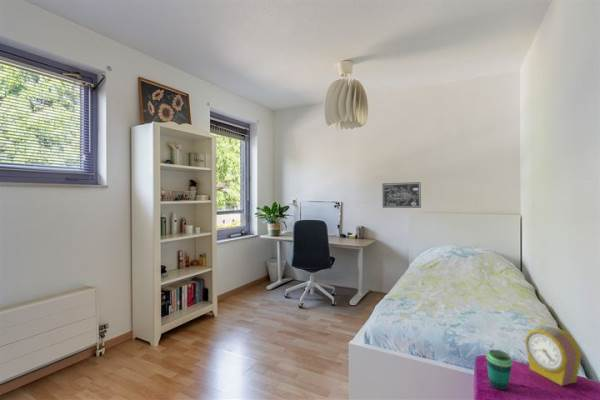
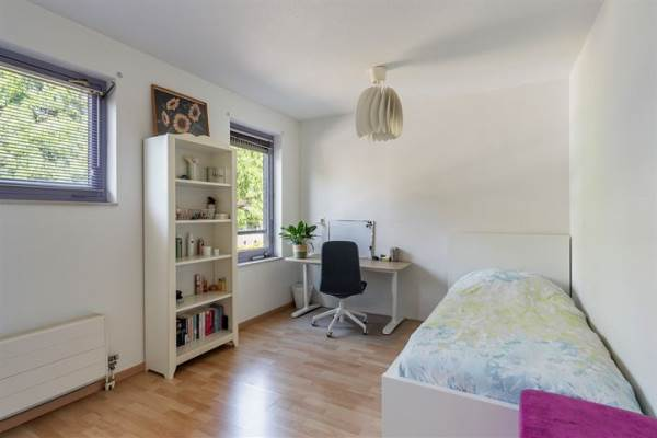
- cup (499, 370)
- wall art (401, 195)
- alarm clock (551, 351)
